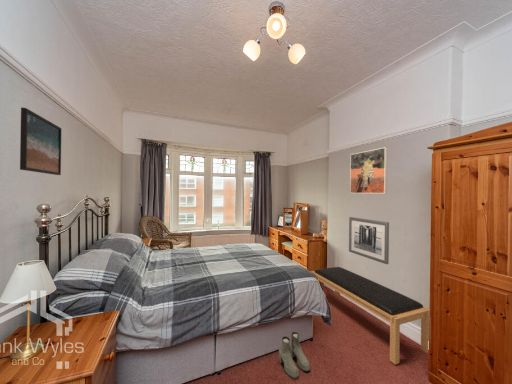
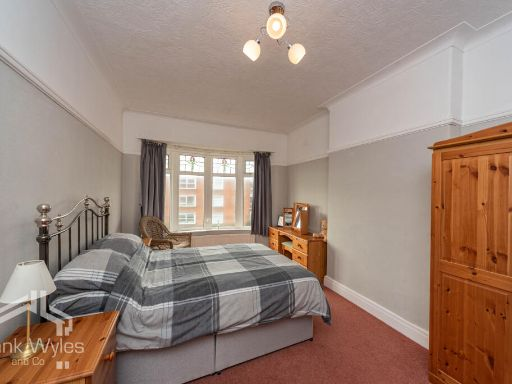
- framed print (367, 172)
- boots (293, 352)
- wall art (366, 238)
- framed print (43, 146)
- bench (359, 301)
